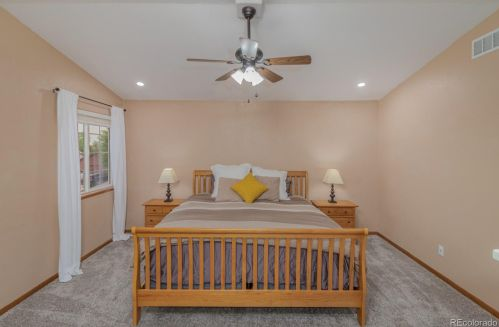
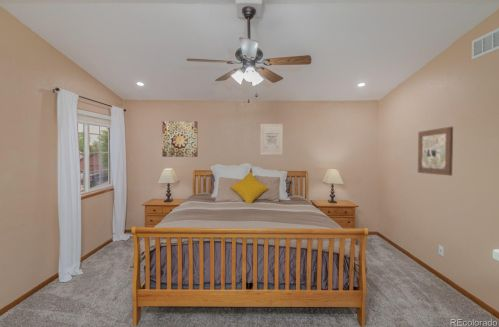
+ wall art (271, 139)
+ wall art (179, 139)
+ wall art (433, 151)
